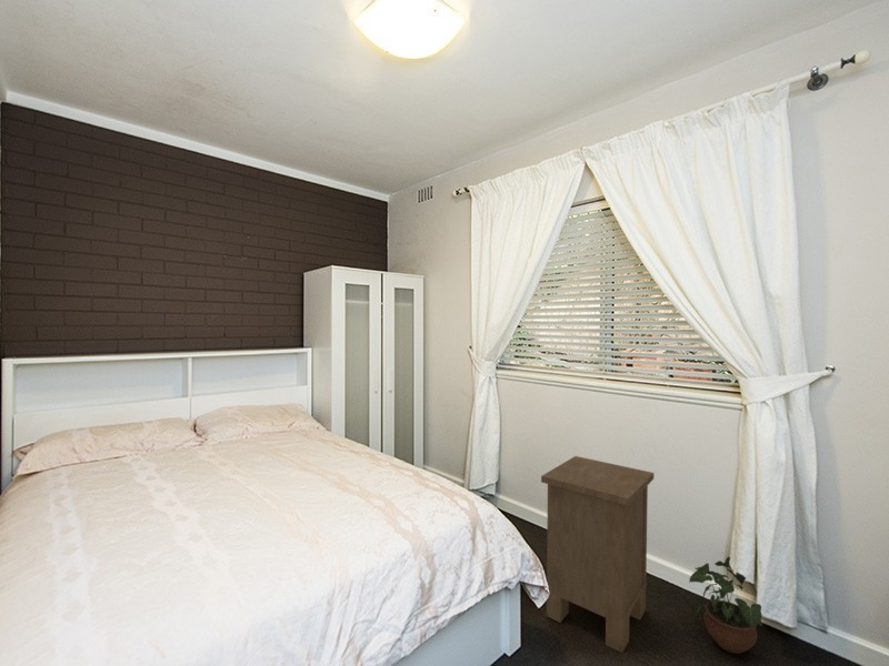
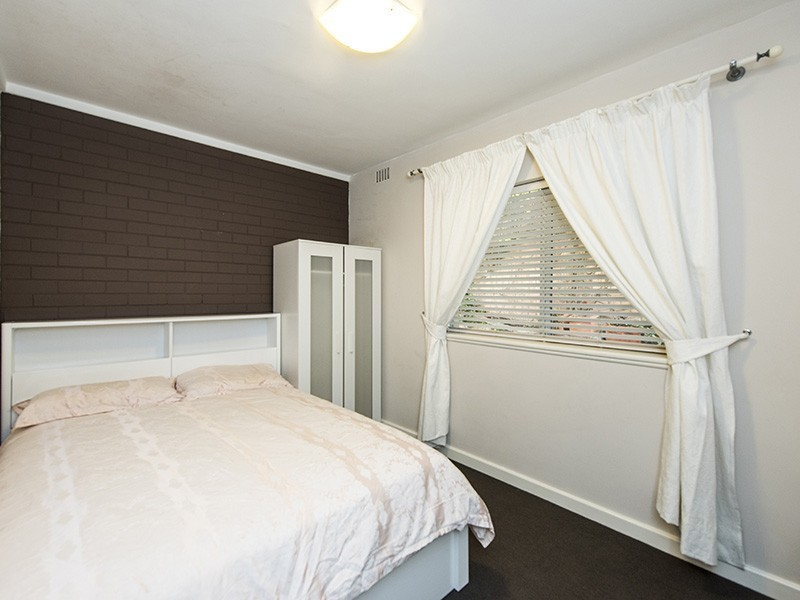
- potted plant (728, 601)
- nightstand (599, 542)
